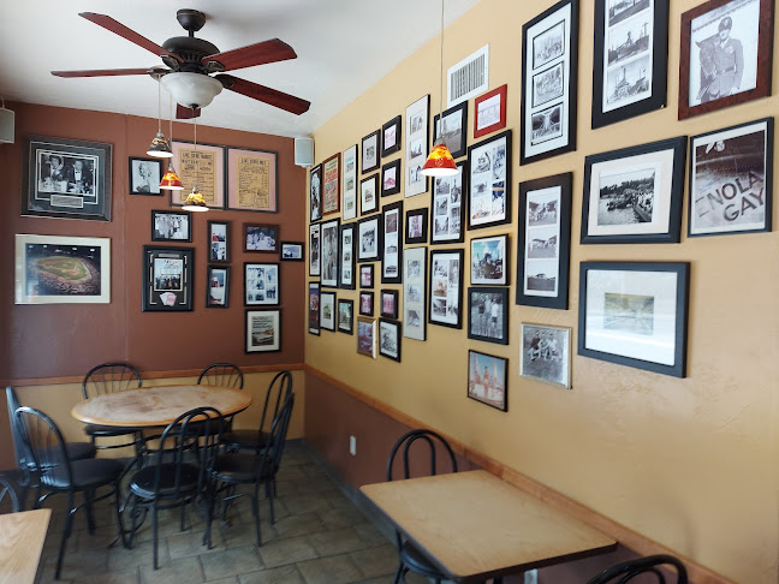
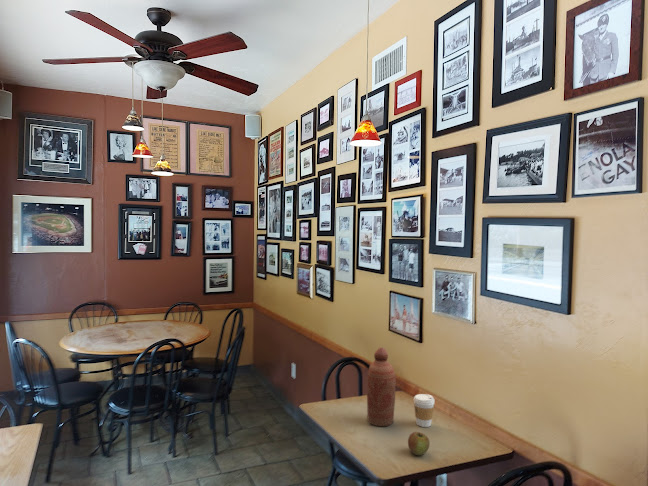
+ coffee cup (423, 410)
+ bottle (381, 384)
+ apple (418, 441)
